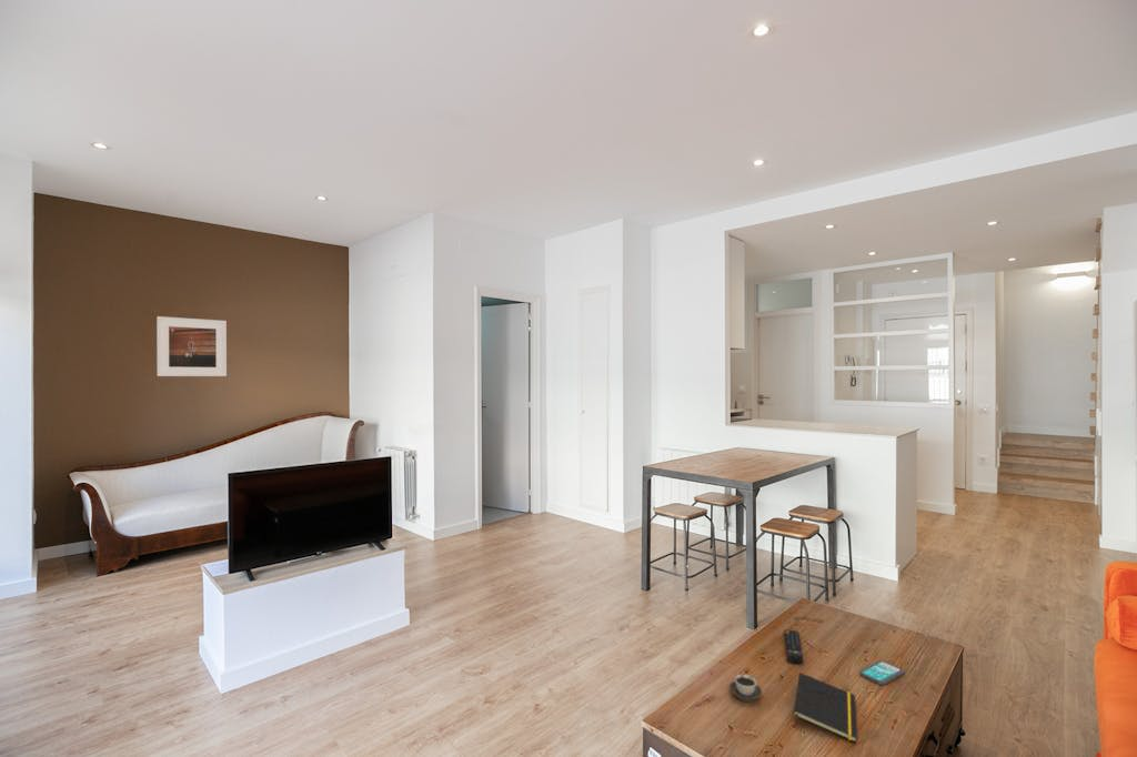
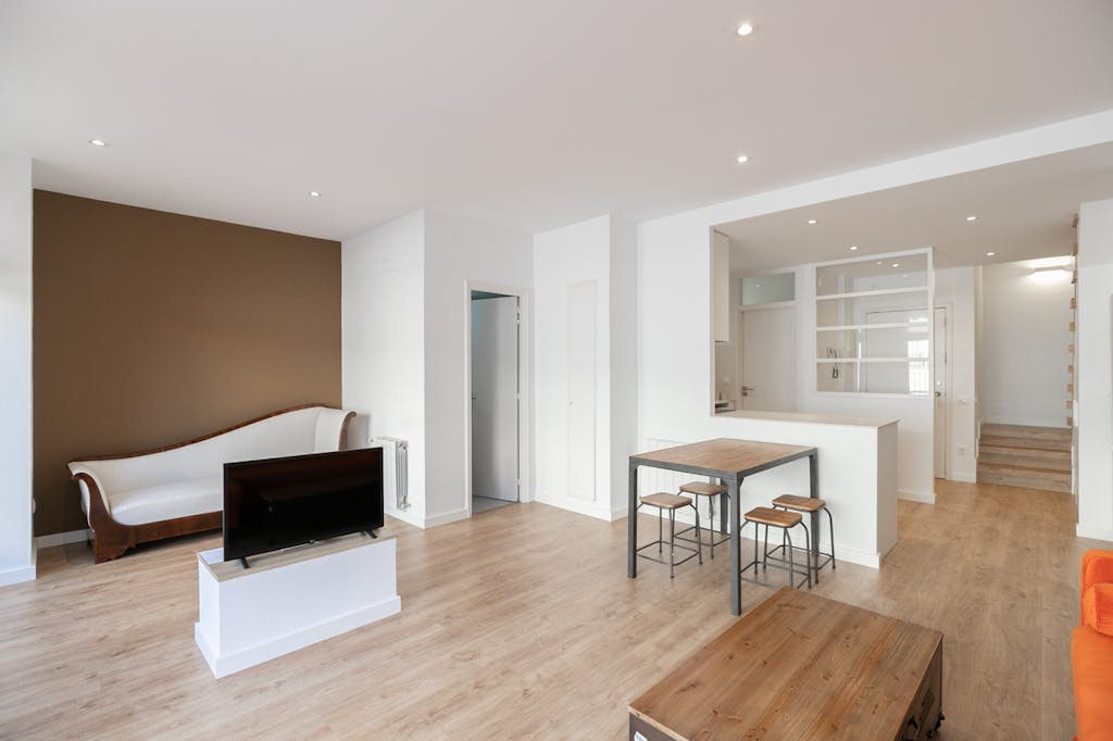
- smartphone (882, 672)
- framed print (192, 347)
- cup (745, 688)
- remote control (793, 645)
- notepad (825, 704)
